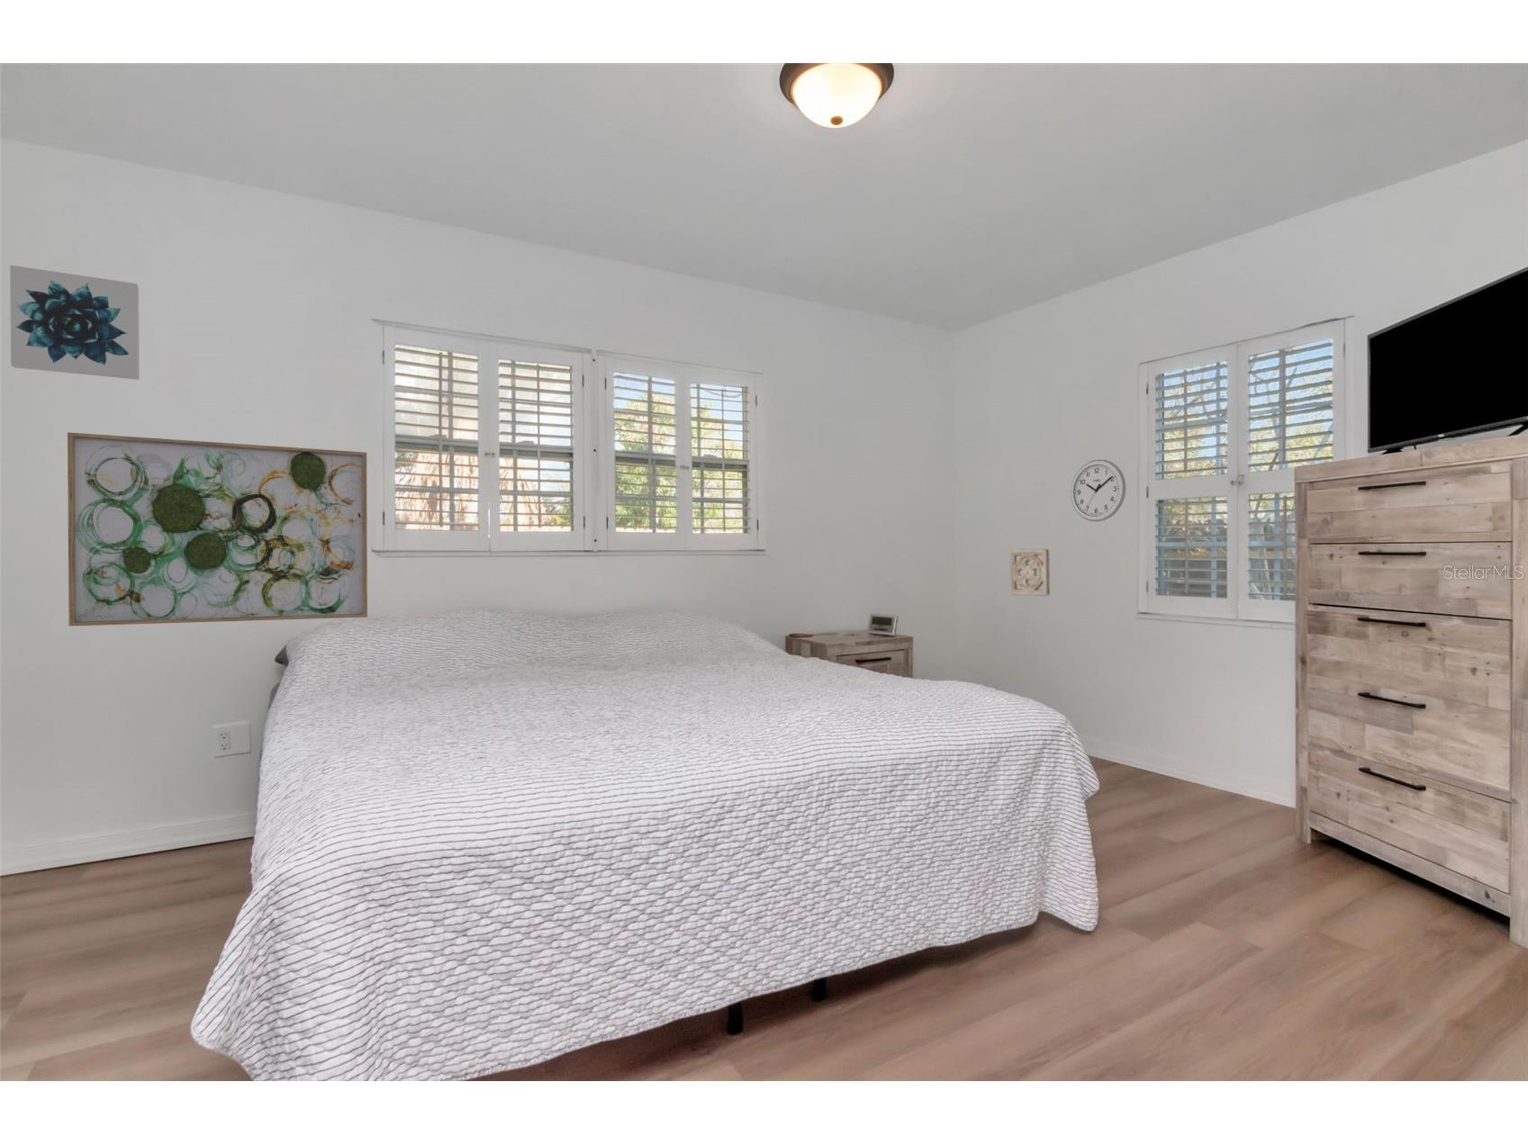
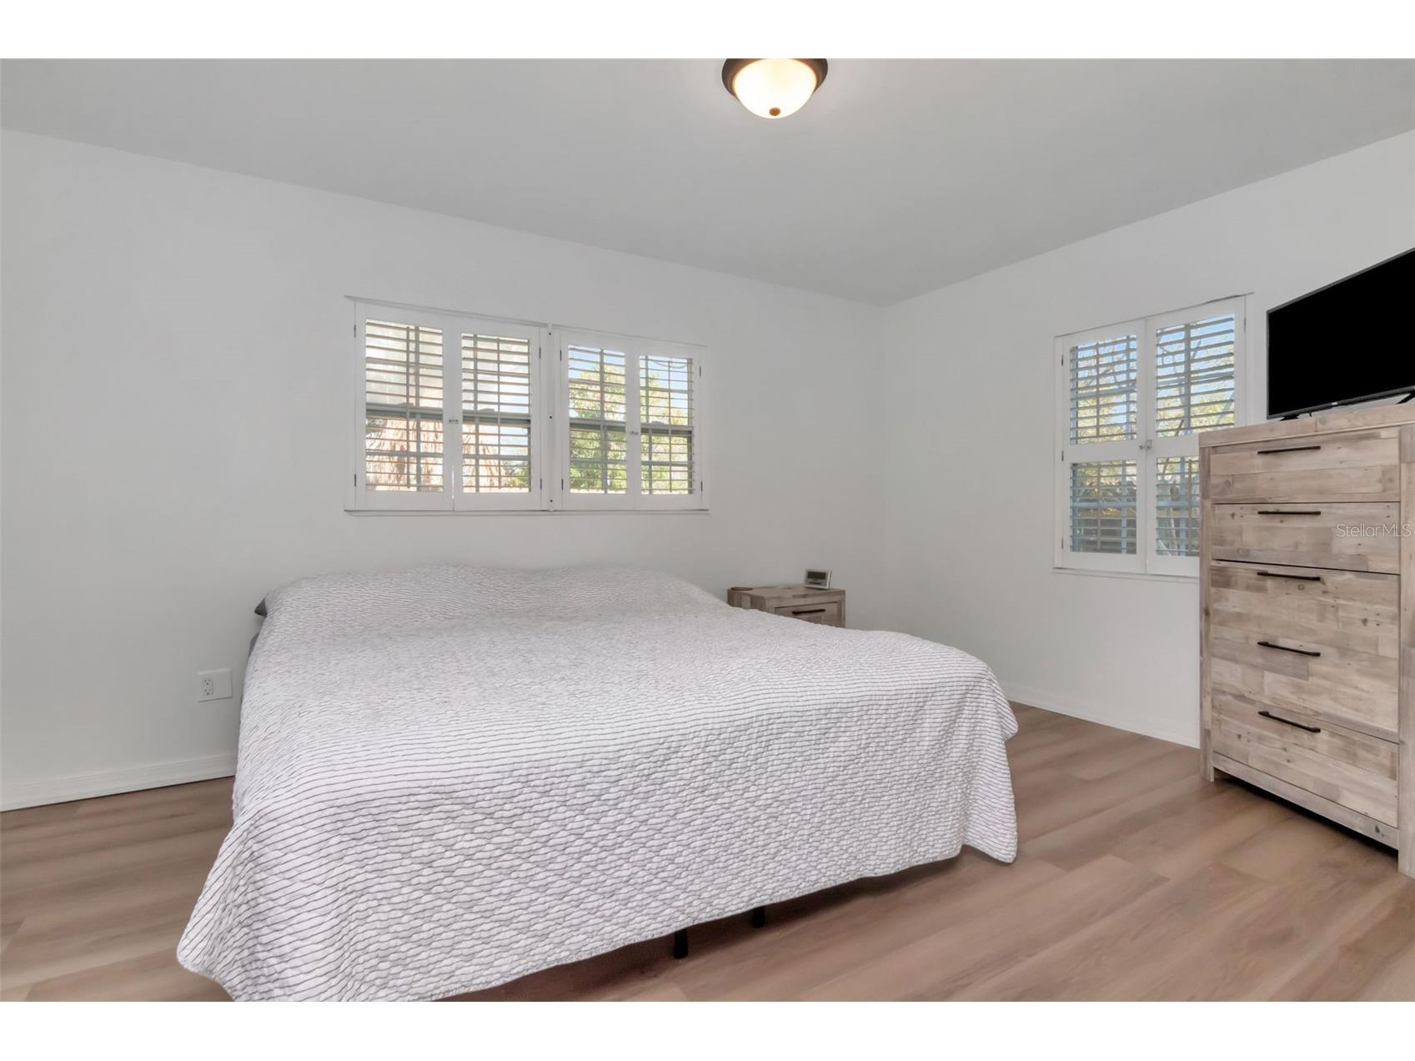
- wall art (230, 532)
- wall art (77, 324)
- wall clock (1096, 490)
- wall ornament (1029, 572)
